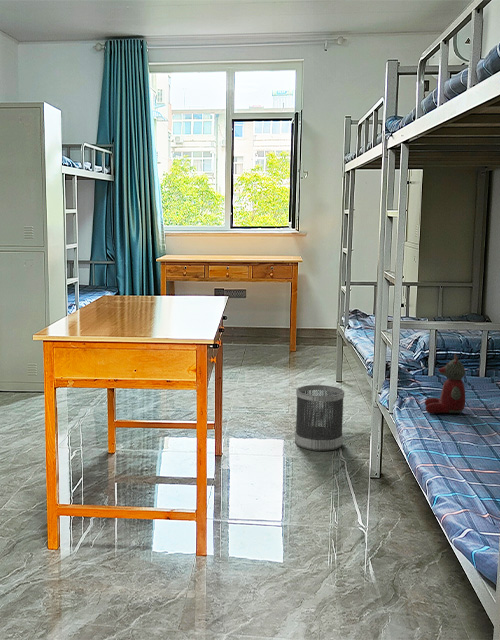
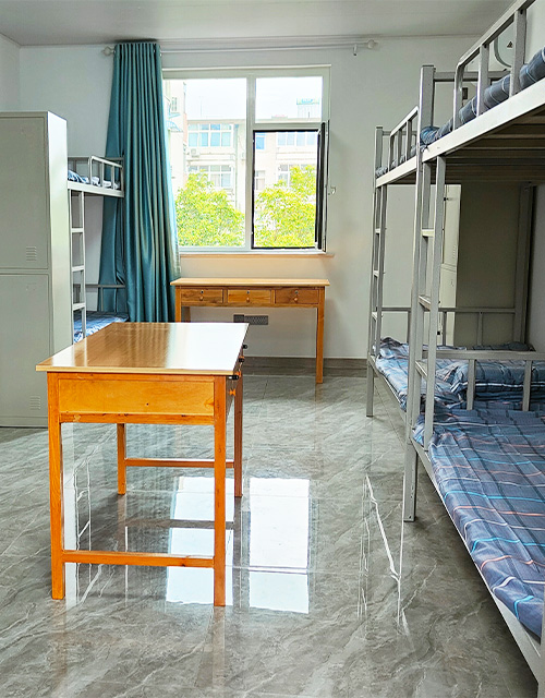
- stuffed bear (446, 382)
- wastebasket (319, 416)
